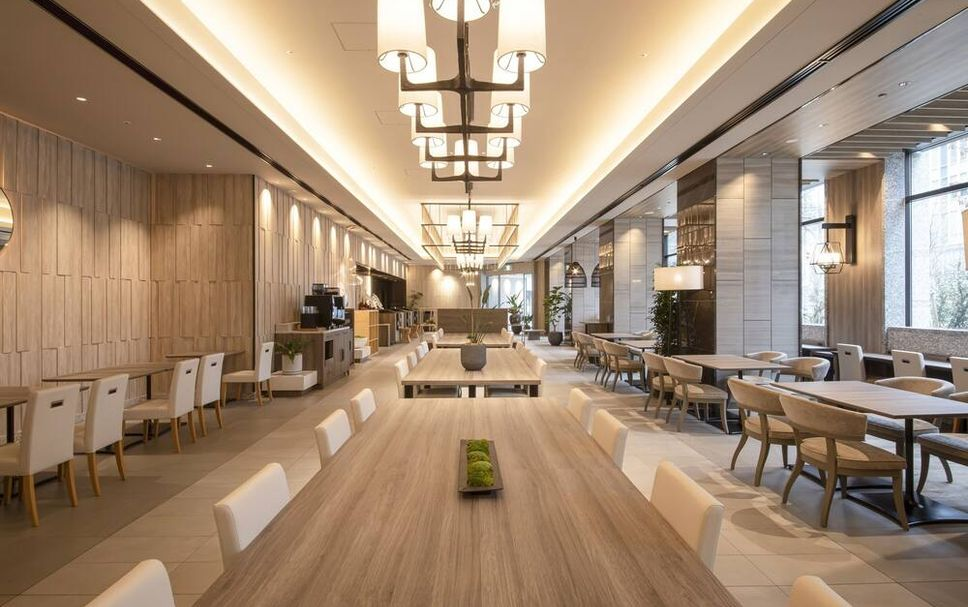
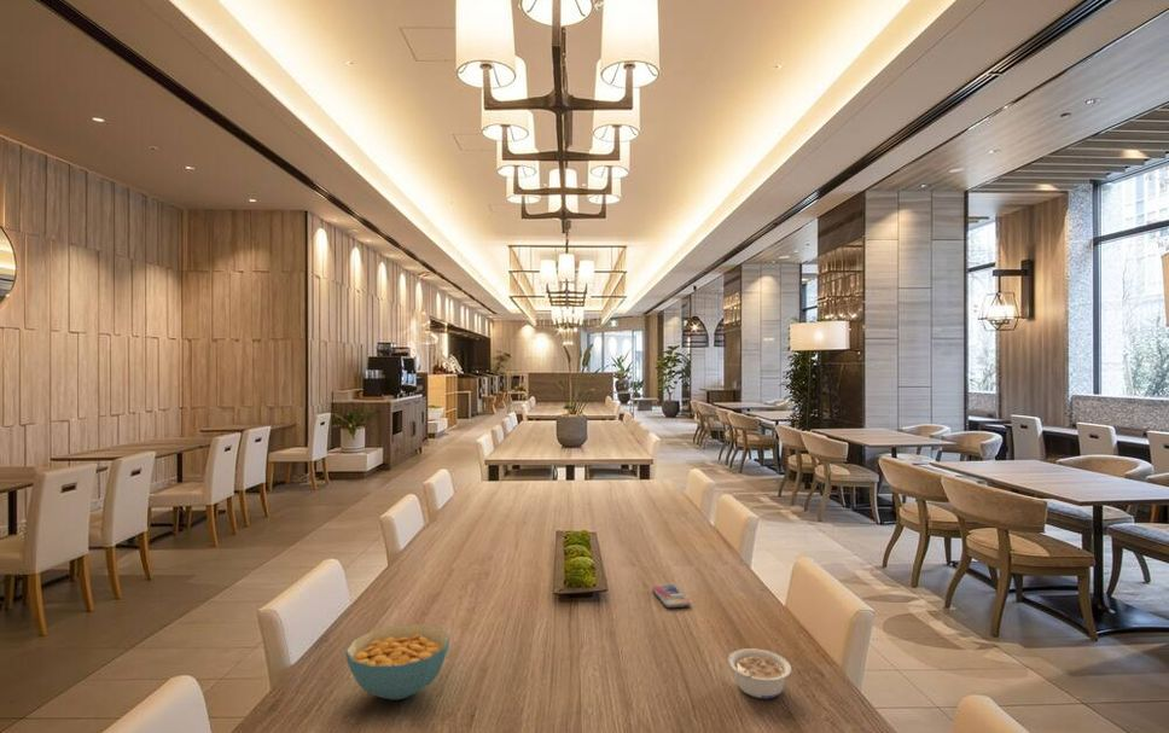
+ smartphone (670, 595)
+ cereal bowl (399, 668)
+ legume (760, 674)
